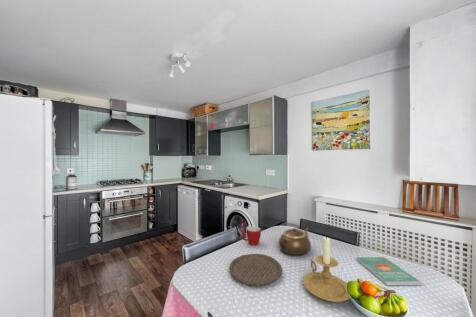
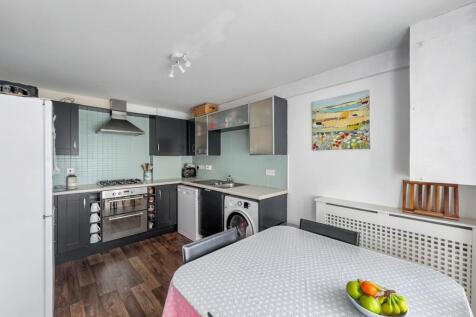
- plate (255, 268)
- teapot (294, 238)
- mug (251, 236)
- book (385, 269)
- candle holder (326, 263)
